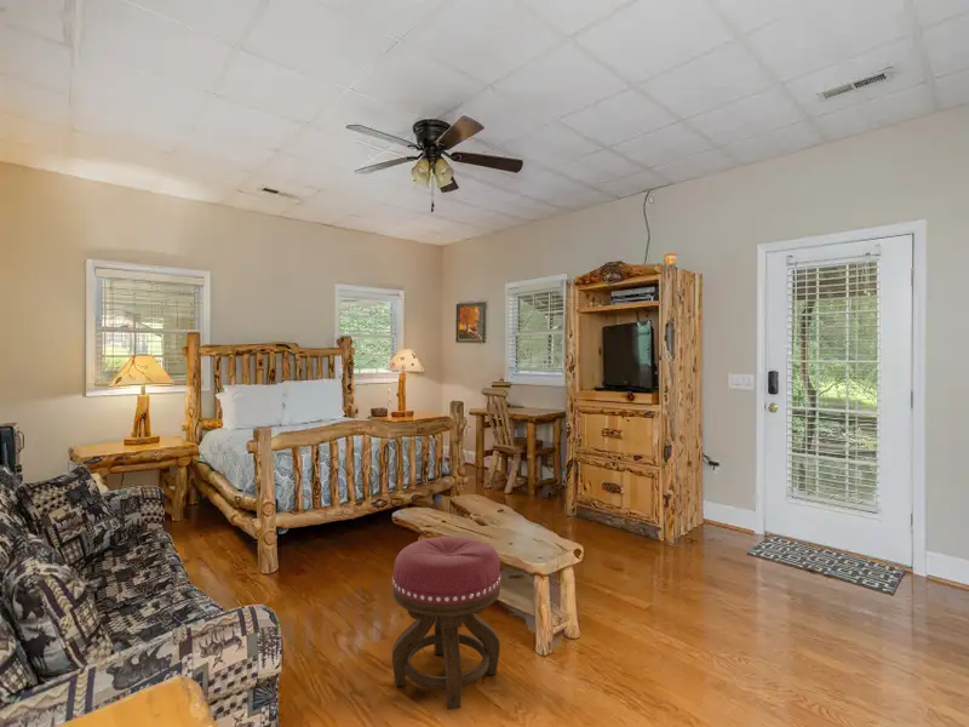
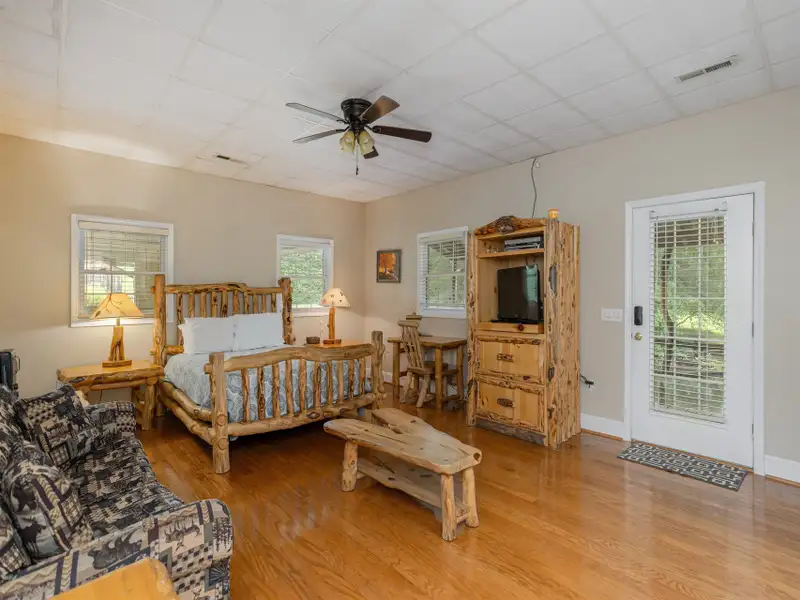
- ottoman (446, 612)
